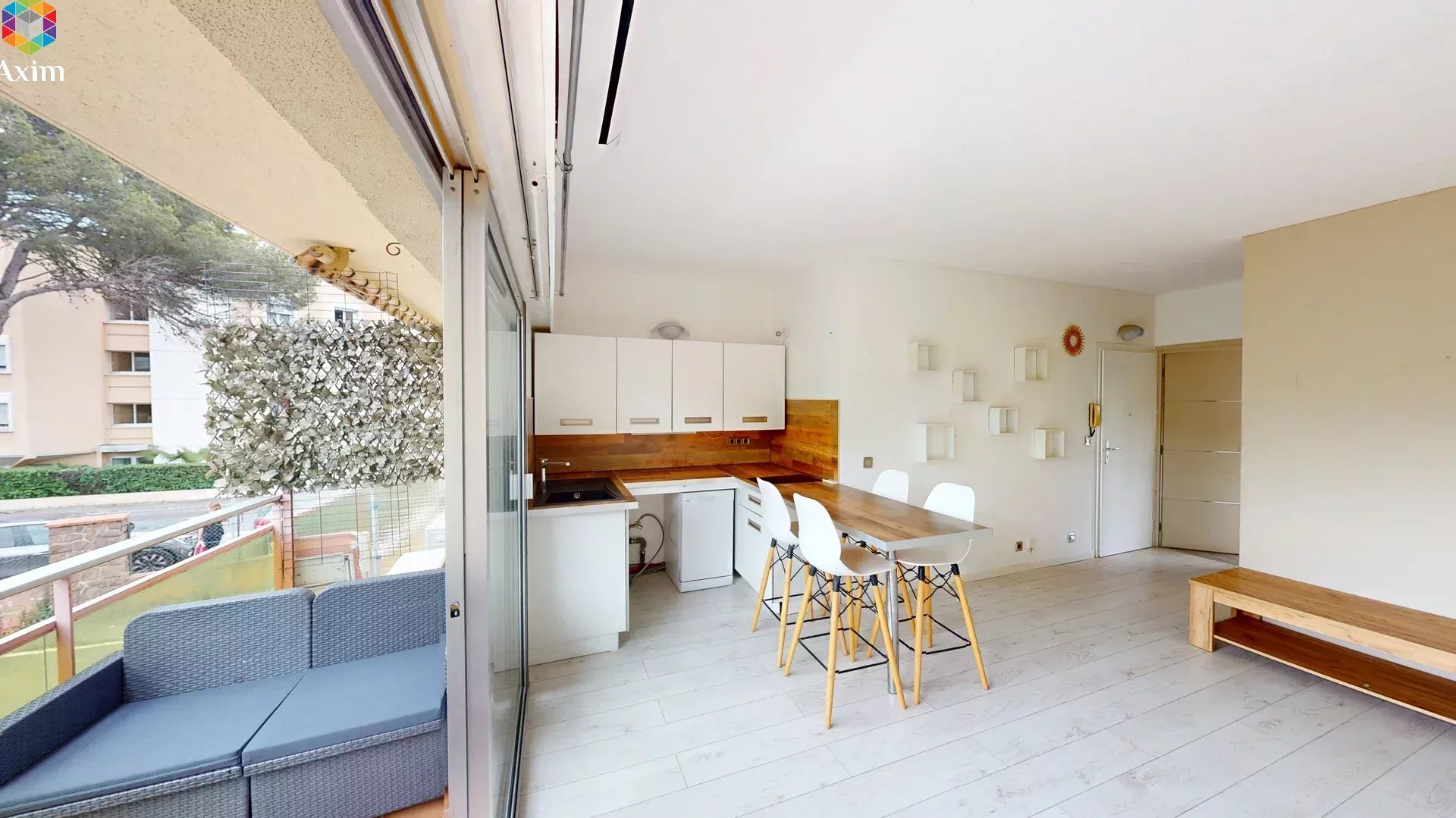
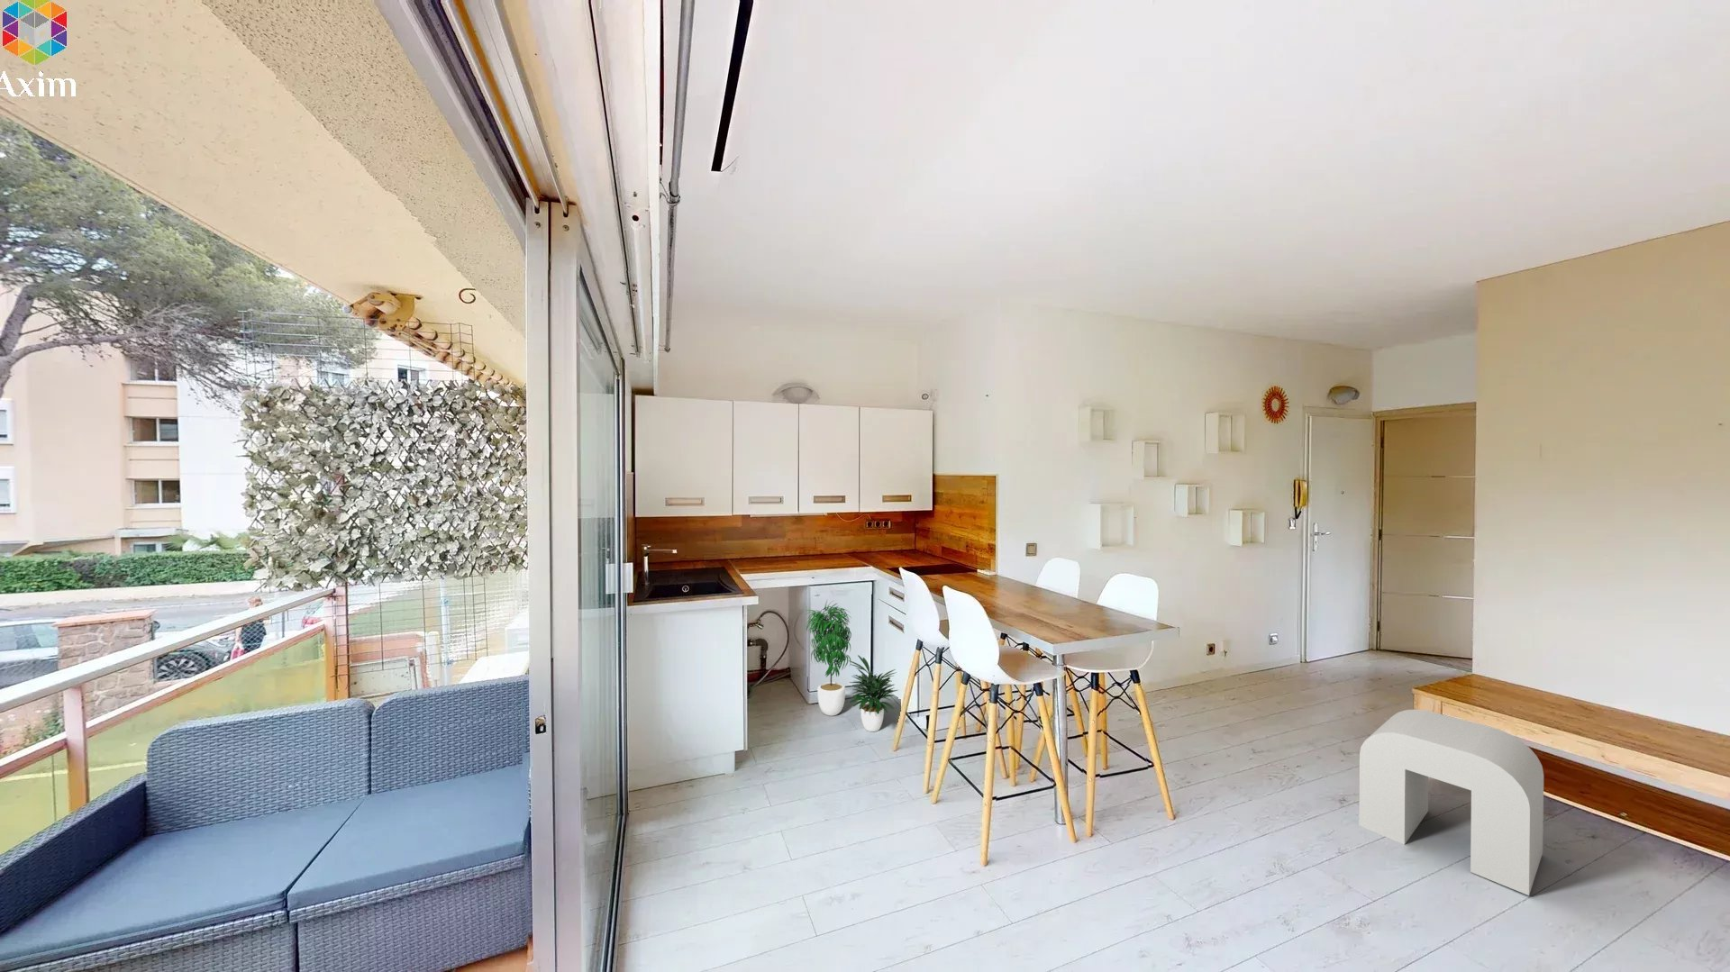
+ stool (1448, 783)
+ potted plant (847, 661)
